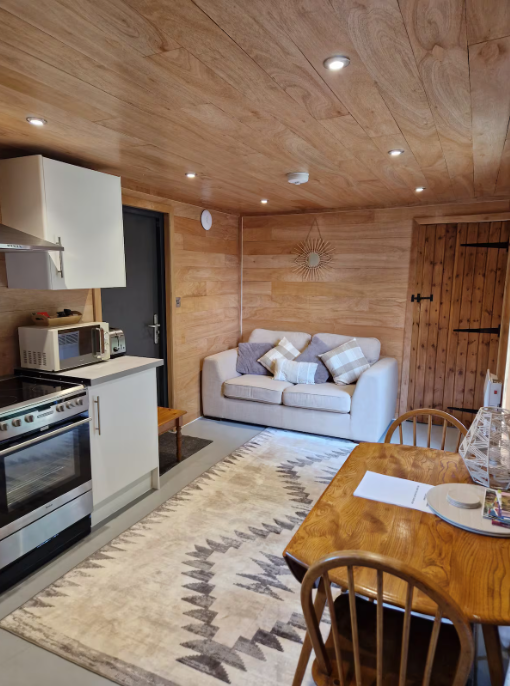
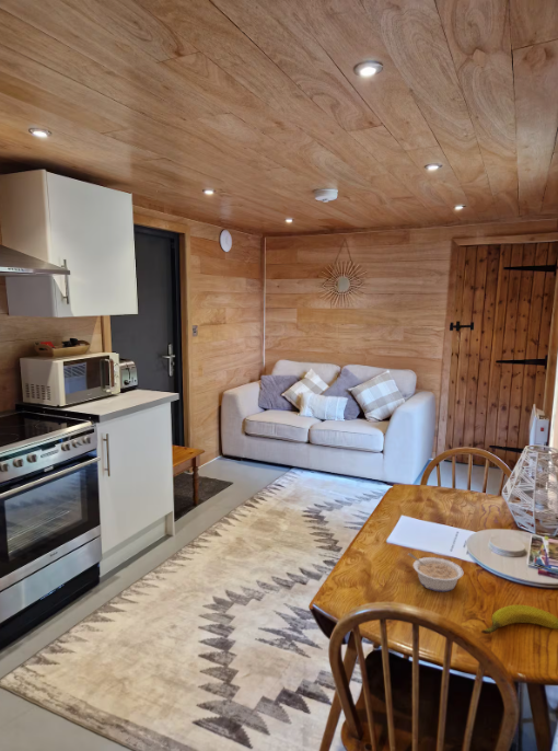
+ legume (435, 574)
+ banana (519, 619)
